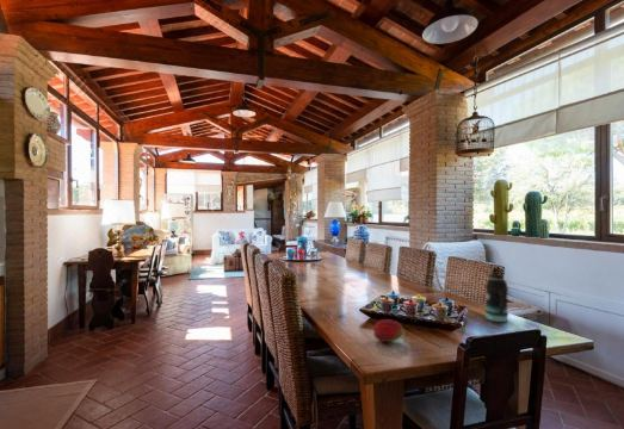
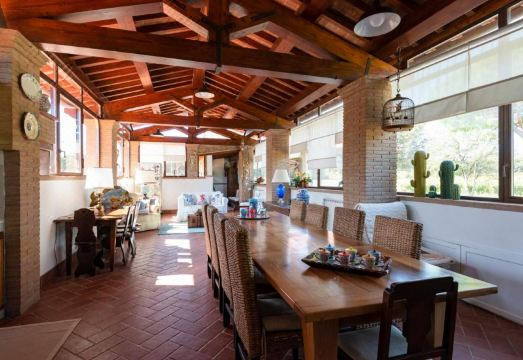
- bottle (498, 294)
- fruit (388, 330)
